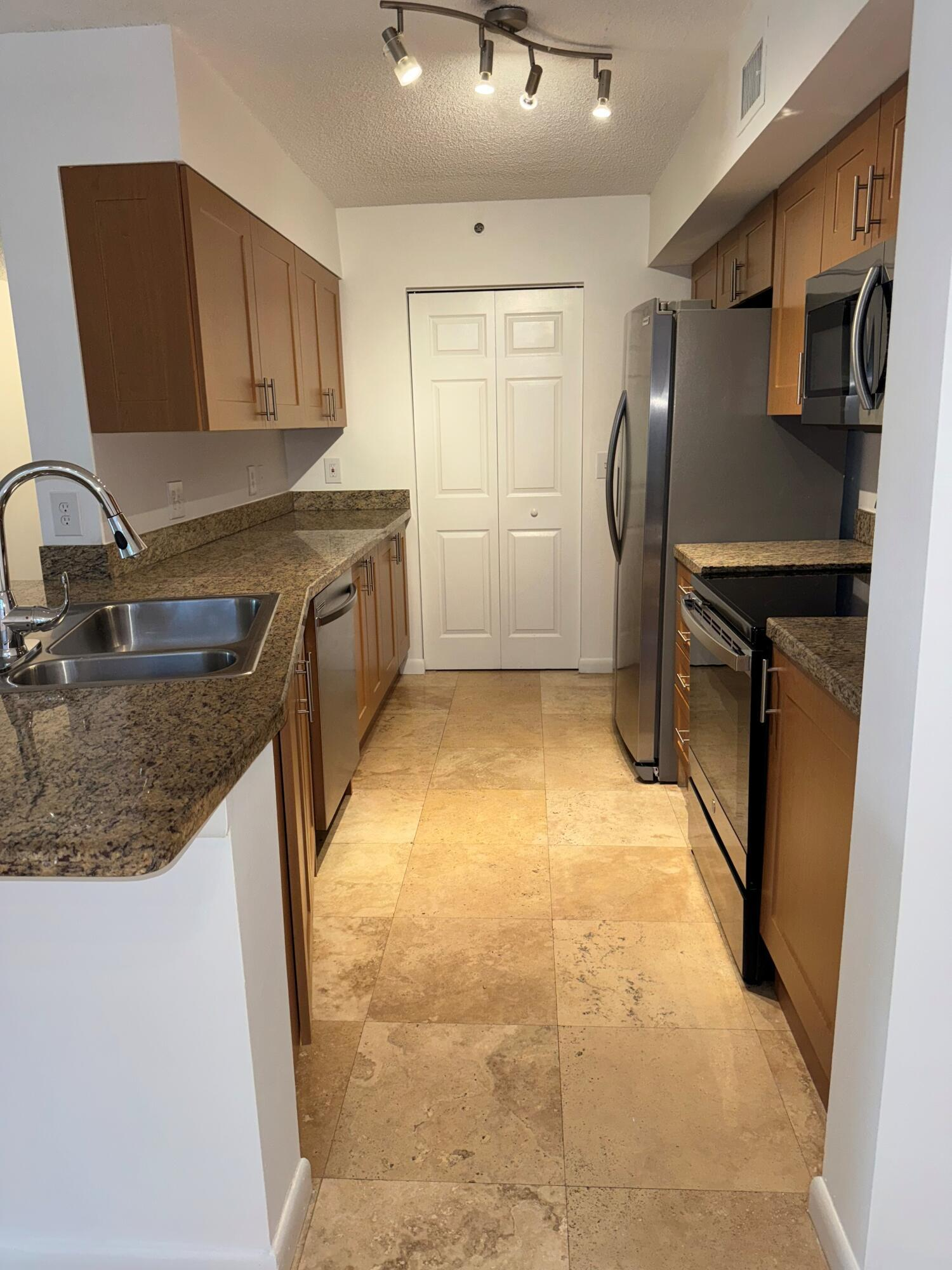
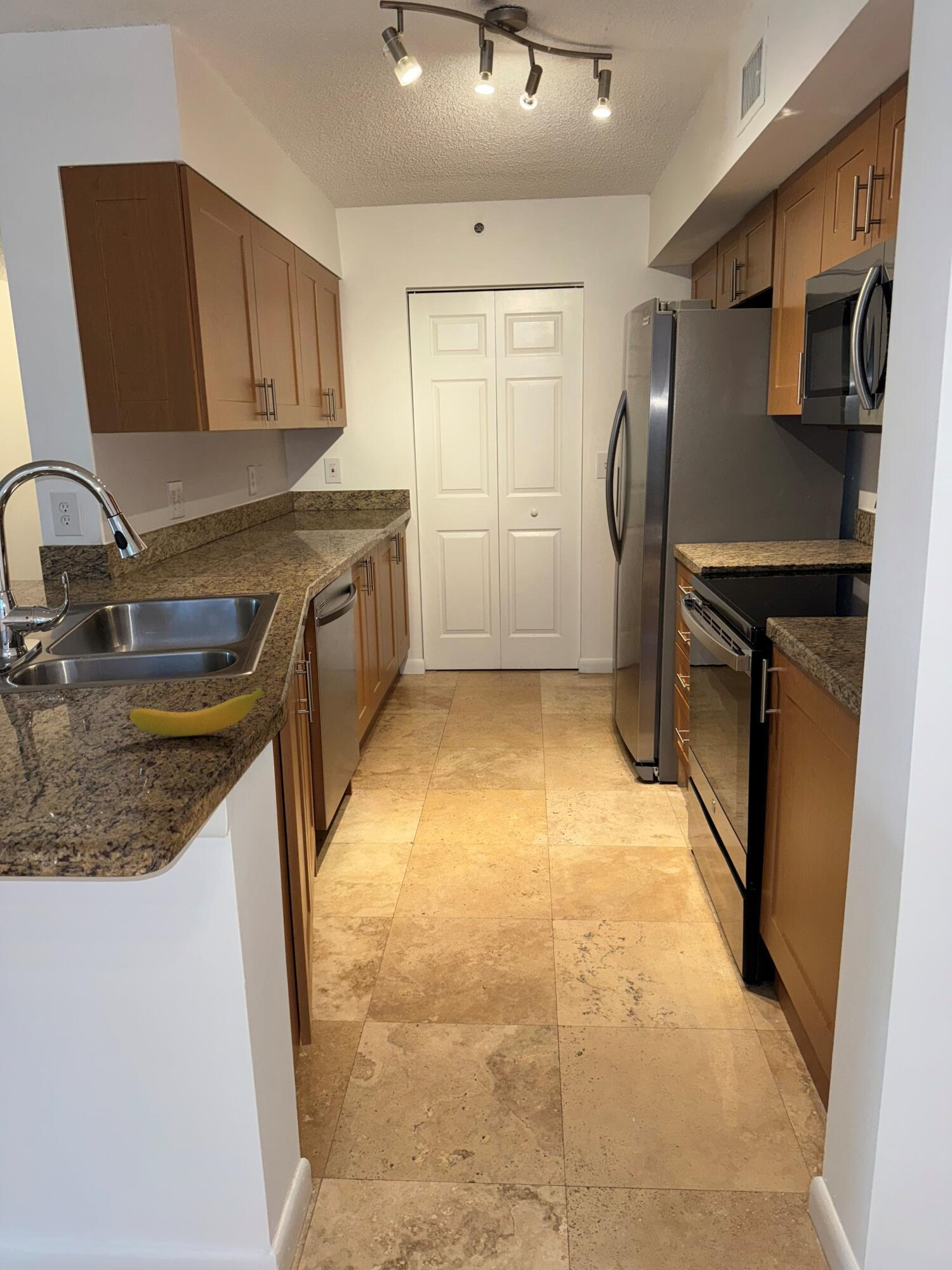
+ banana (199, 711)
